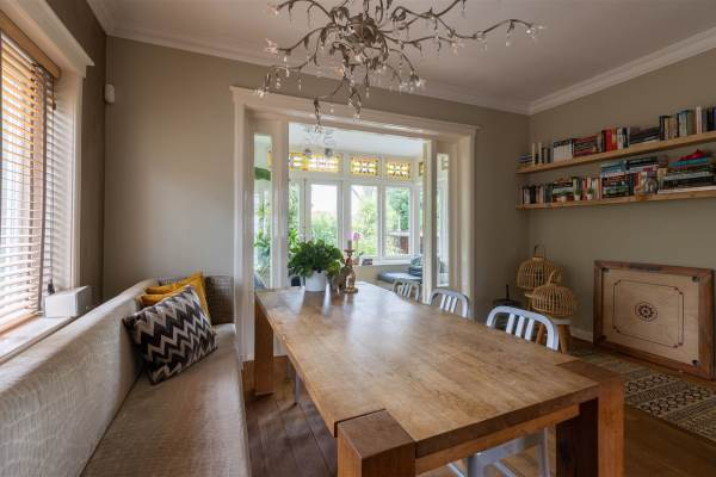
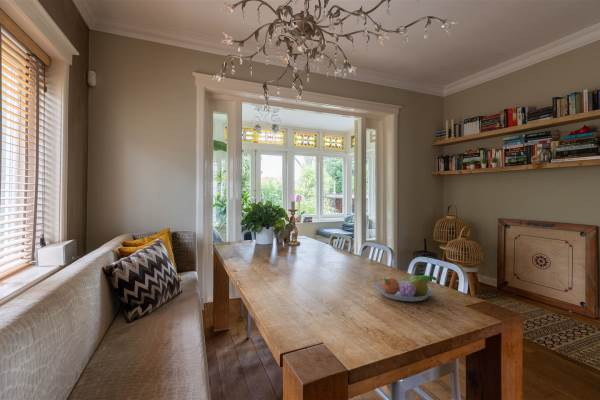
+ fruit bowl (405, 283)
